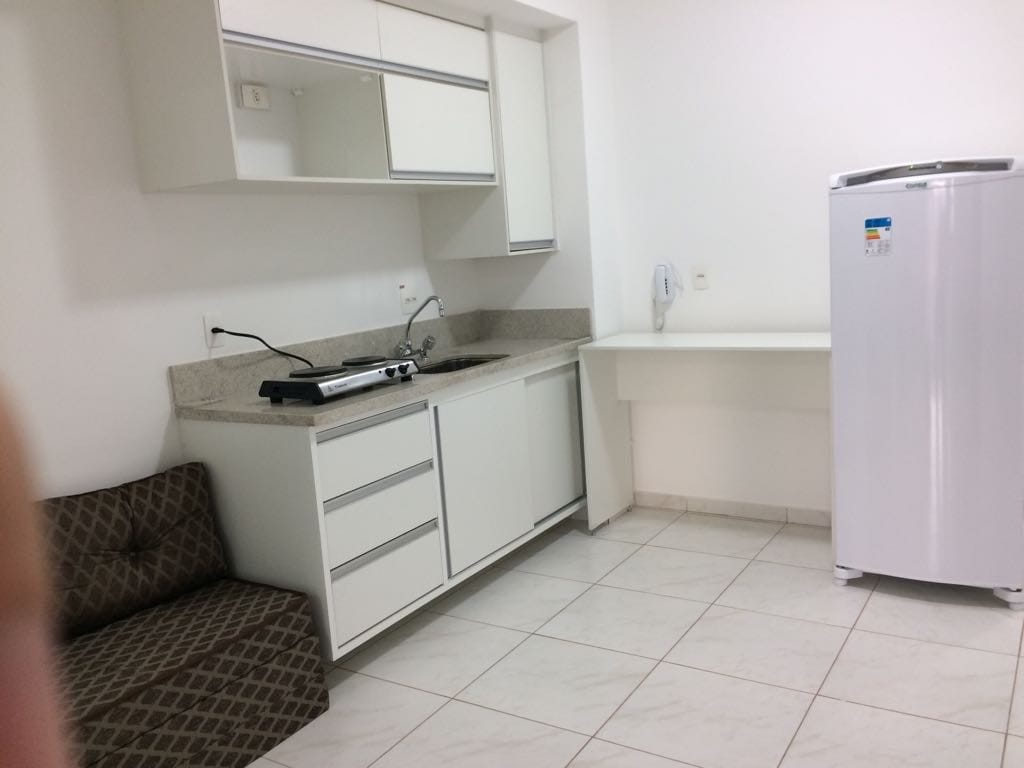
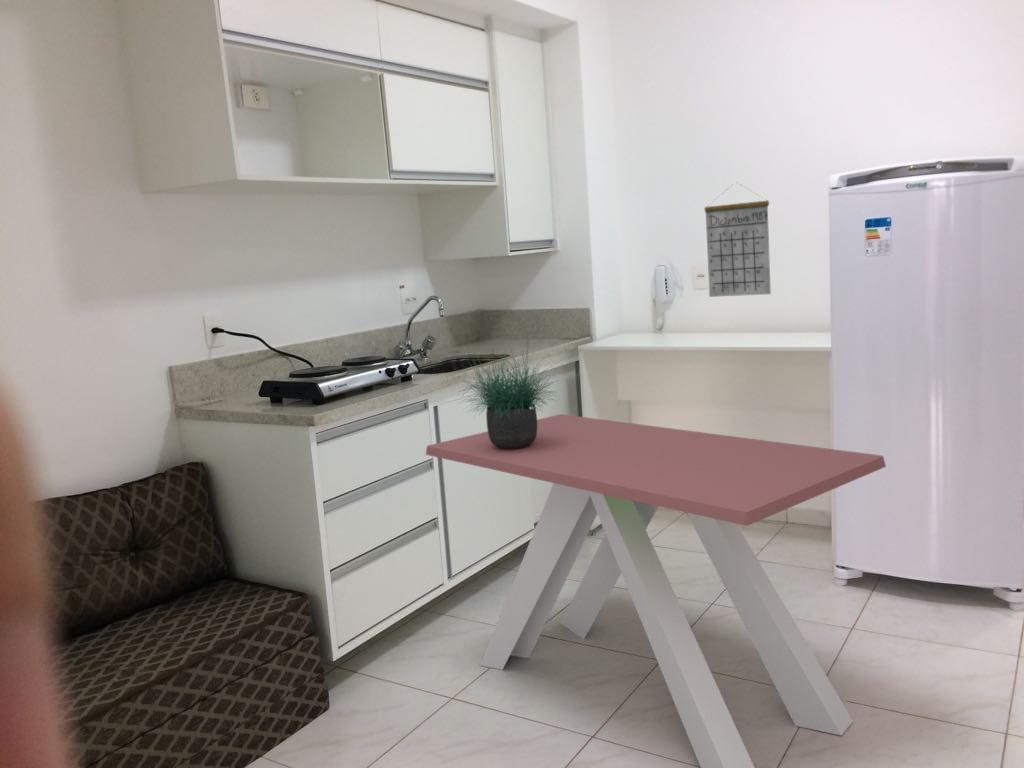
+ dining table (636, 573)
+ calendar (737, 239)
+ potted plant (508, 388)
